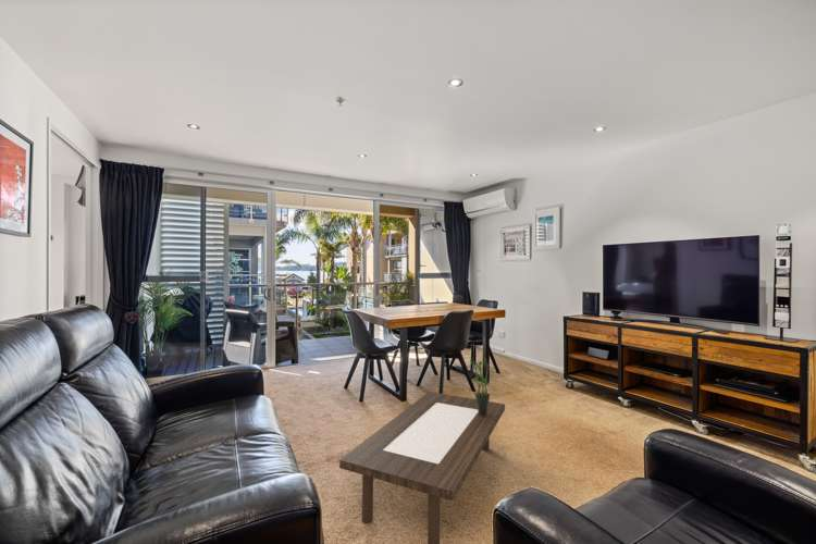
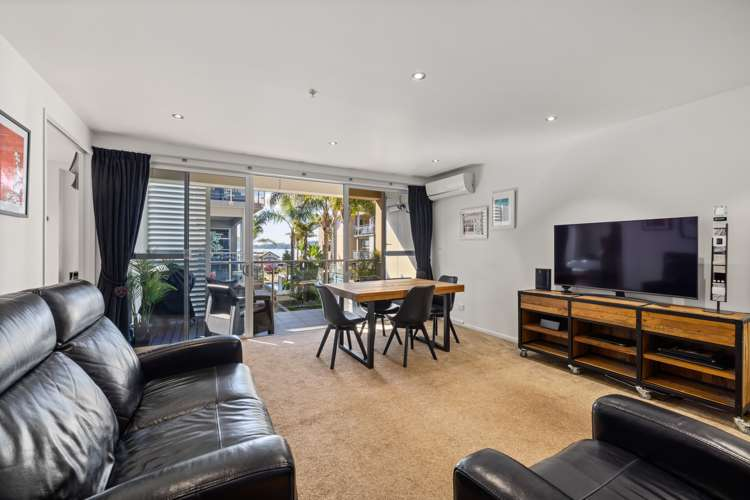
- coffee table (436, 453)
- potted plant (479, 385)
